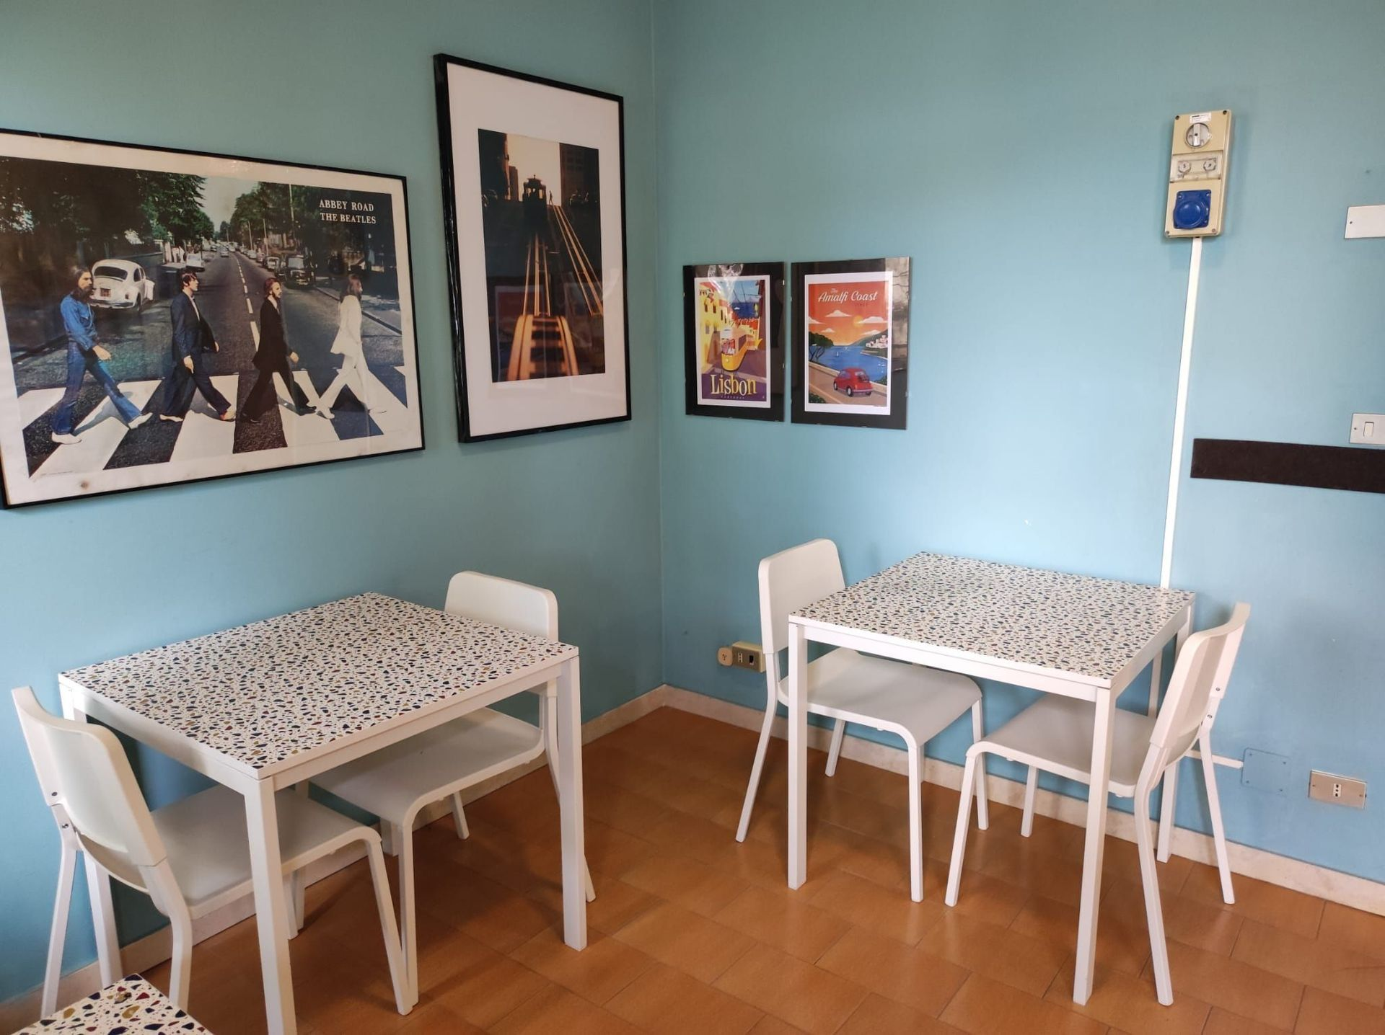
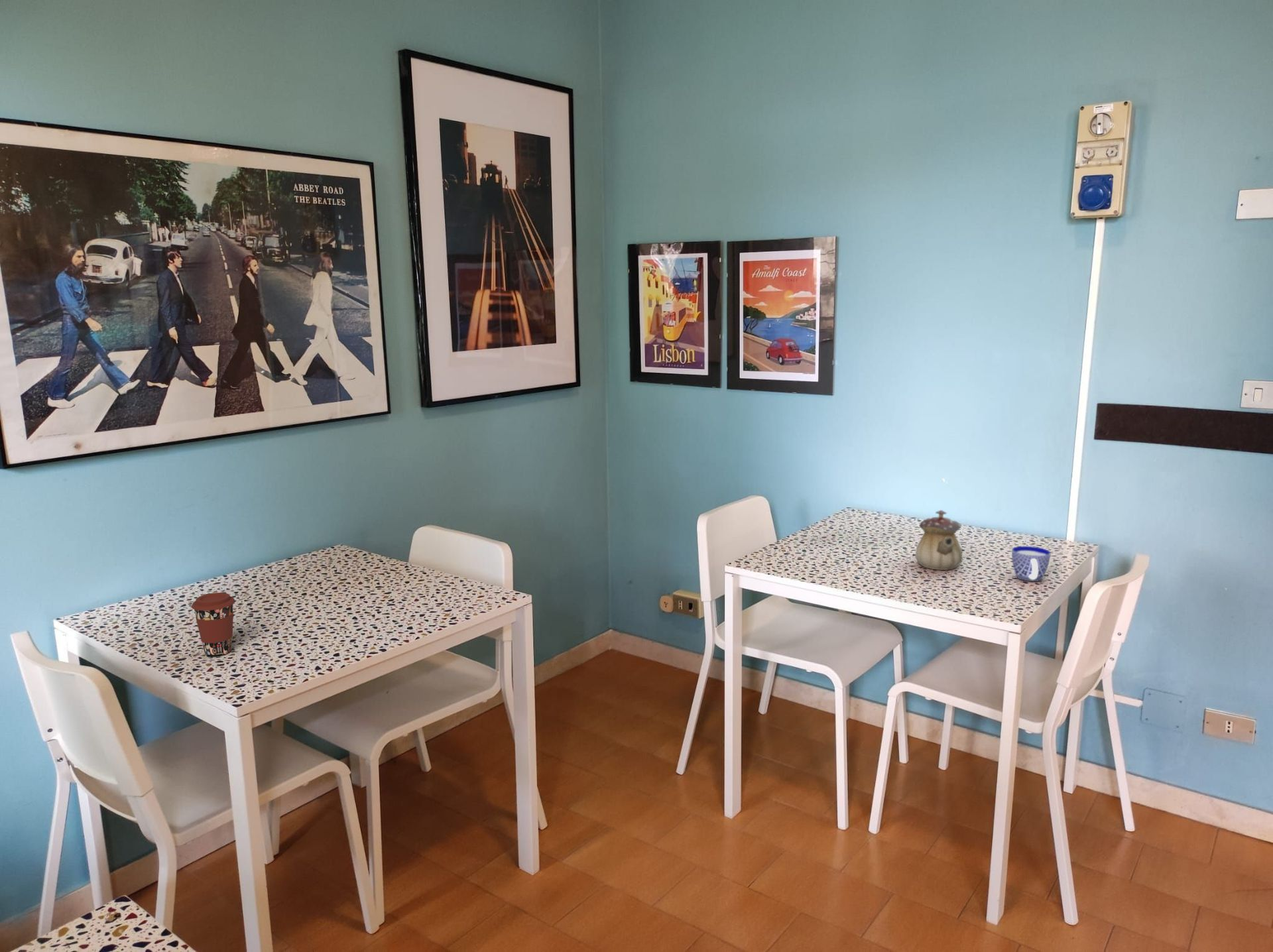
+ teapot (939, 536)
+ cup (1031, 565)
+ coffee cup (215, 625)
